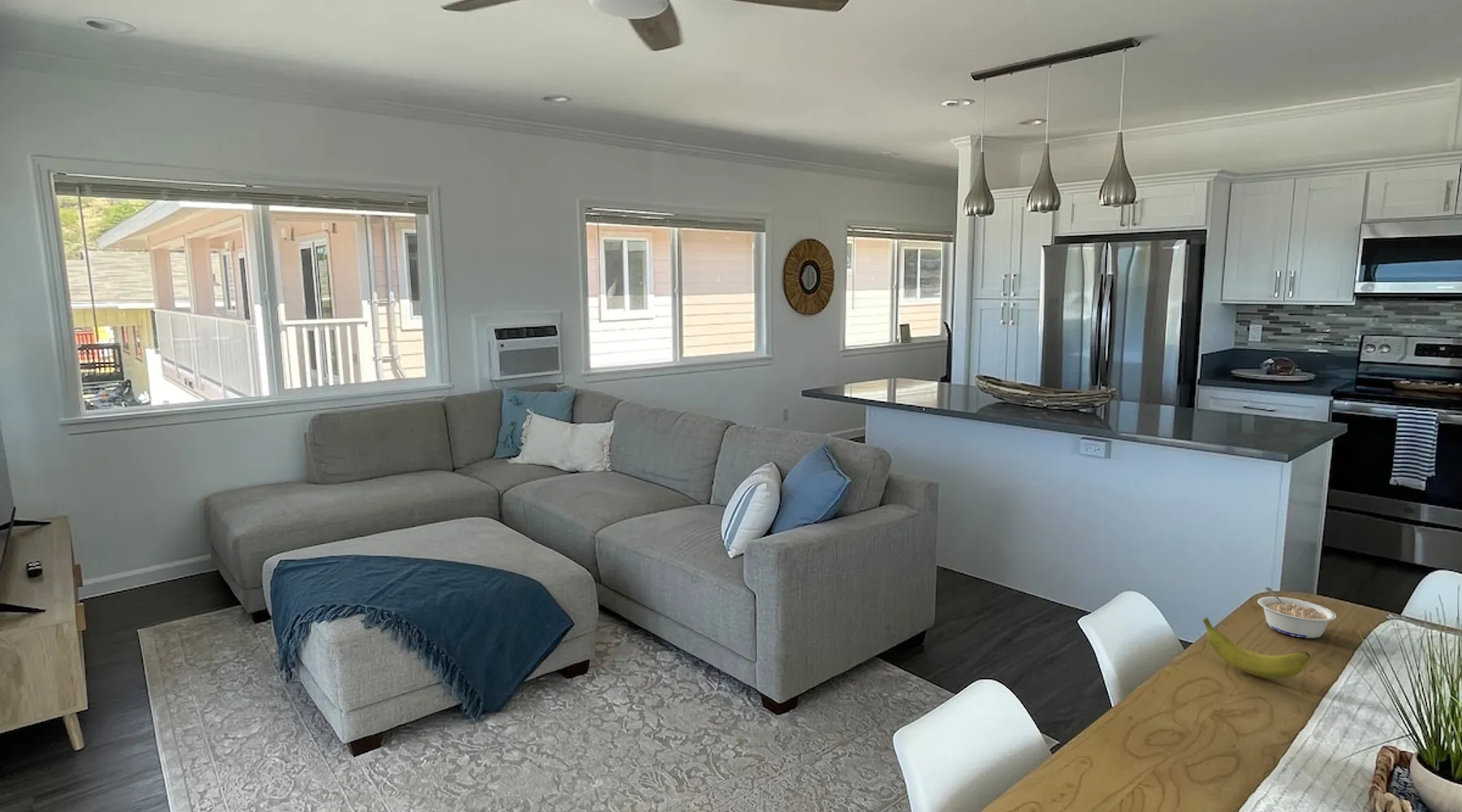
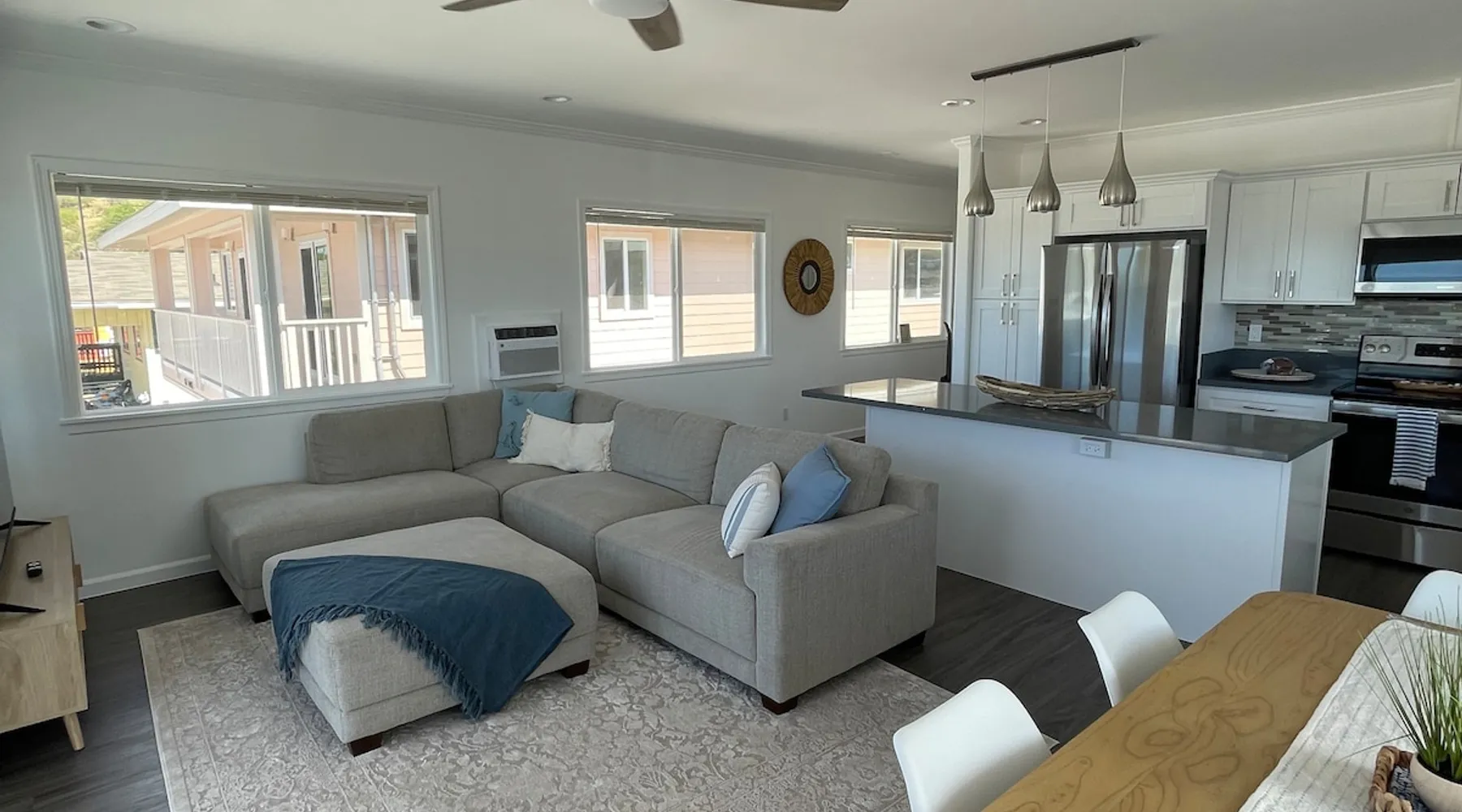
- legume (1292, 615)
- banana (1252, 653)
